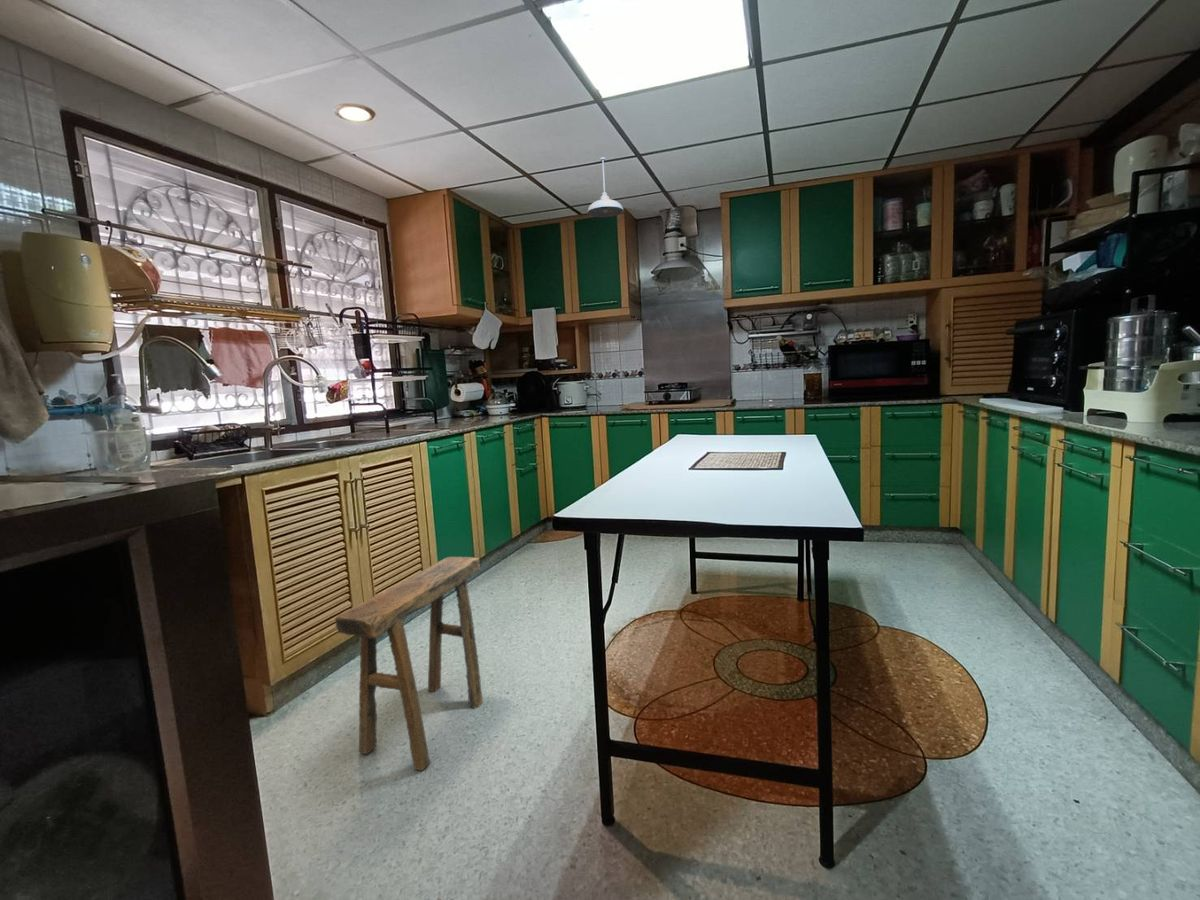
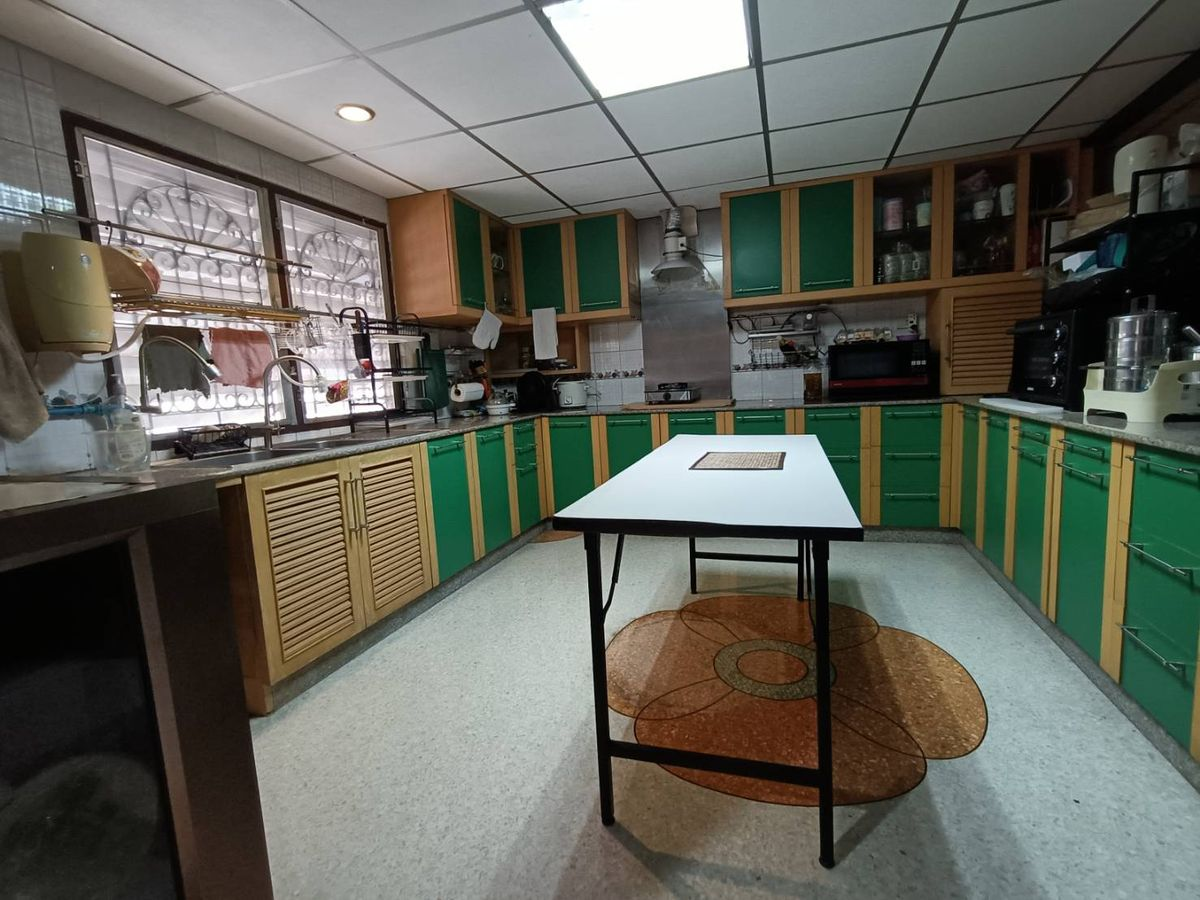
- stool (429, 653)
- pendant light (604, 185)
